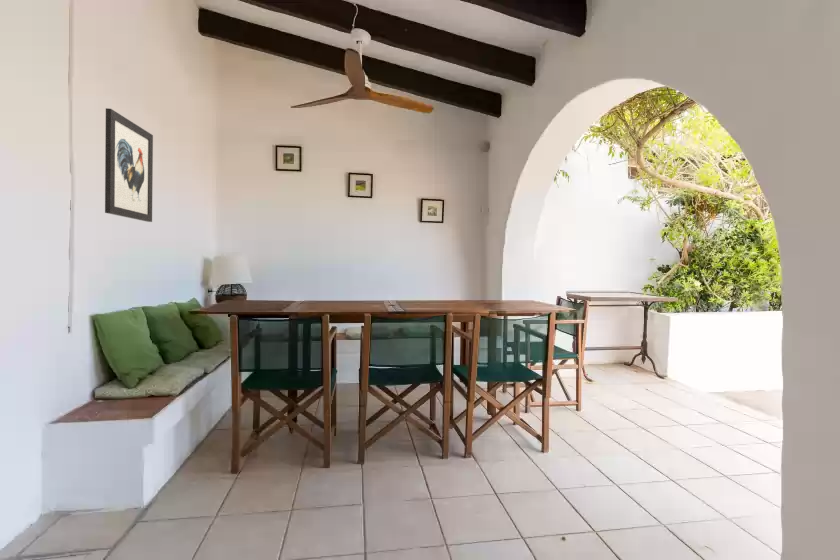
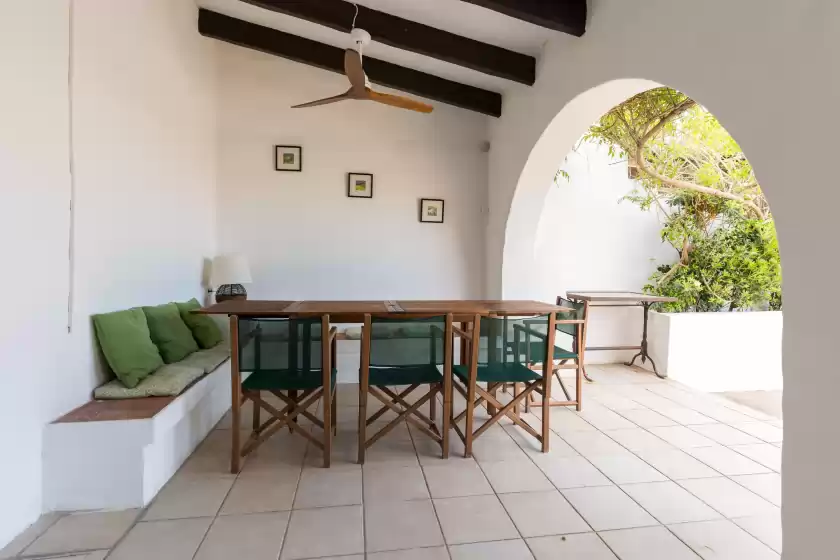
- wall art (131, 170)
